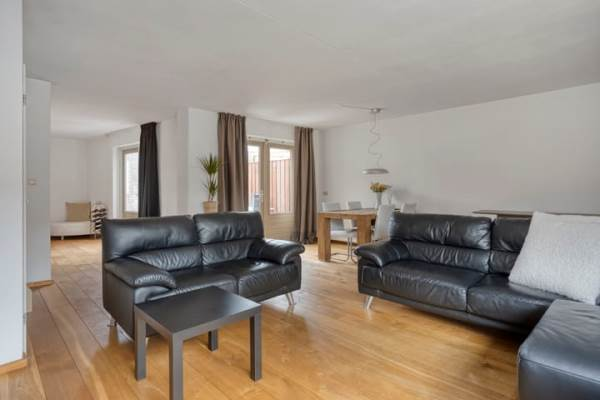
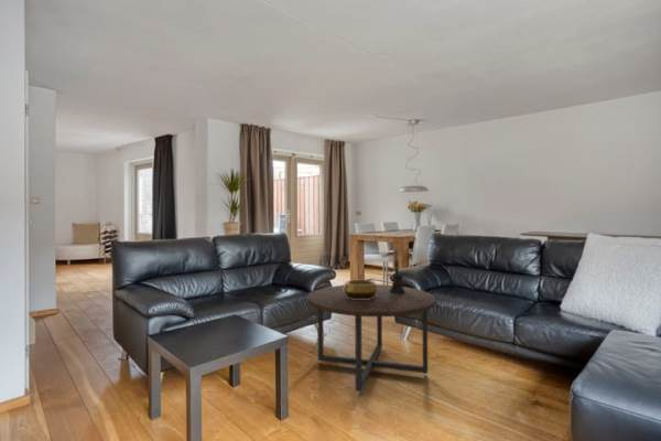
+ decorative bowl (360, 289)
+ candle holder (397, 268)
+ coffee table (377, 332)
